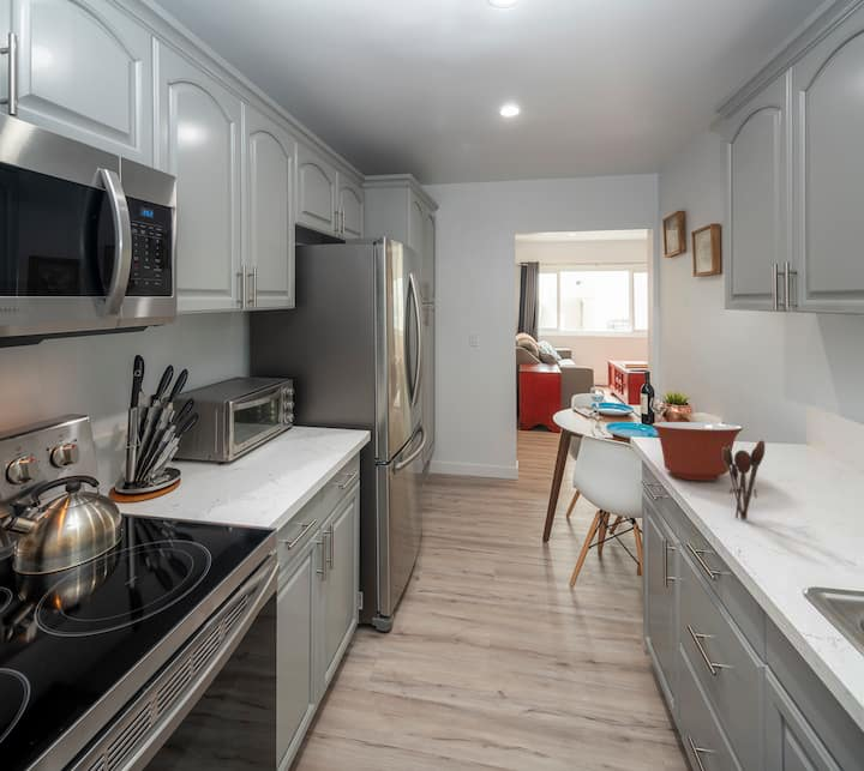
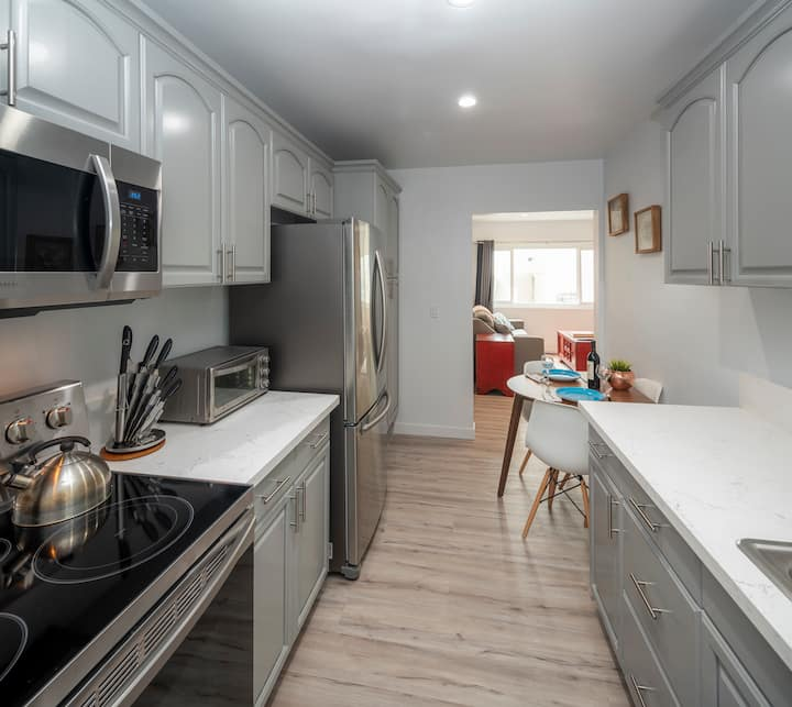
- mixing bowl (695, 451)
- utensil holder (744, 480)
